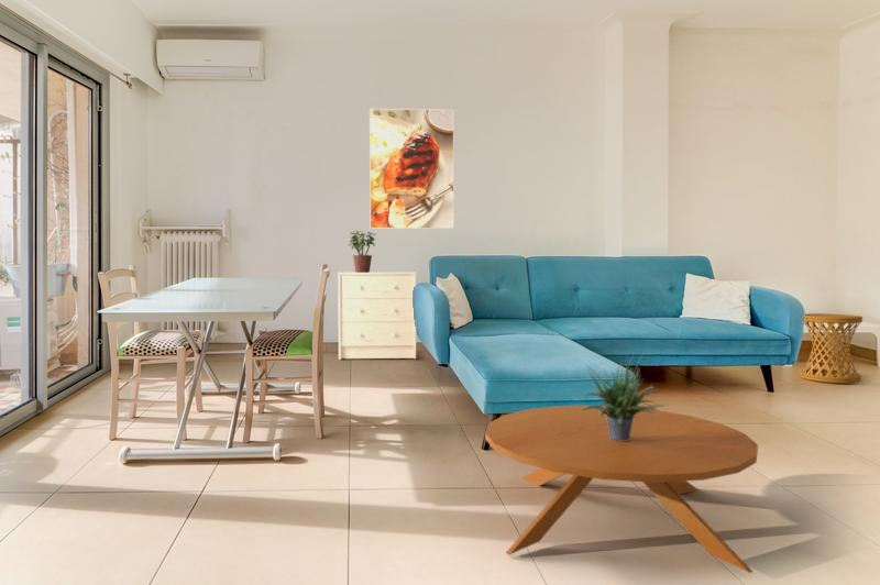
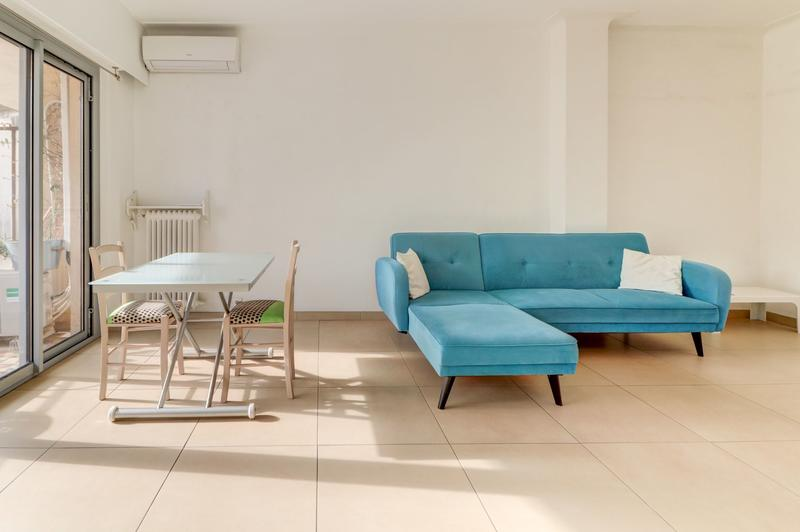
- coffee table (614, 475)
- potted plant (362, 250)
- dresser (377, 313)
- side table (831, 346)
- potted plant (617, 393)
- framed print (411, 168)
